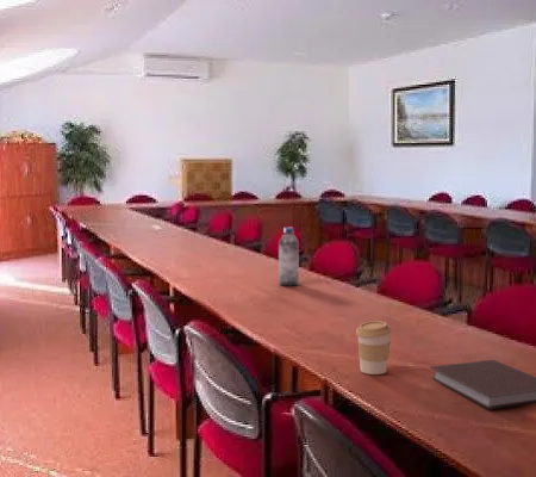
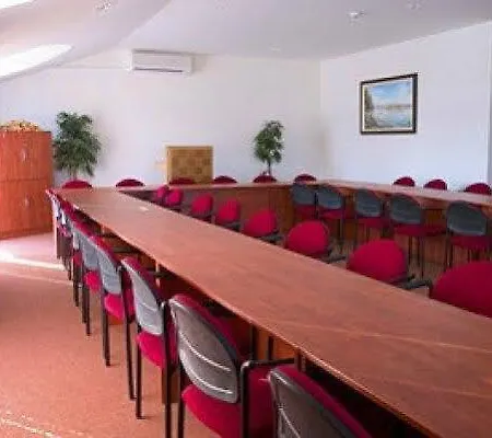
- coffee cup (373, 346)
- water bottle (288, 255)
- notebook (492, 382)
